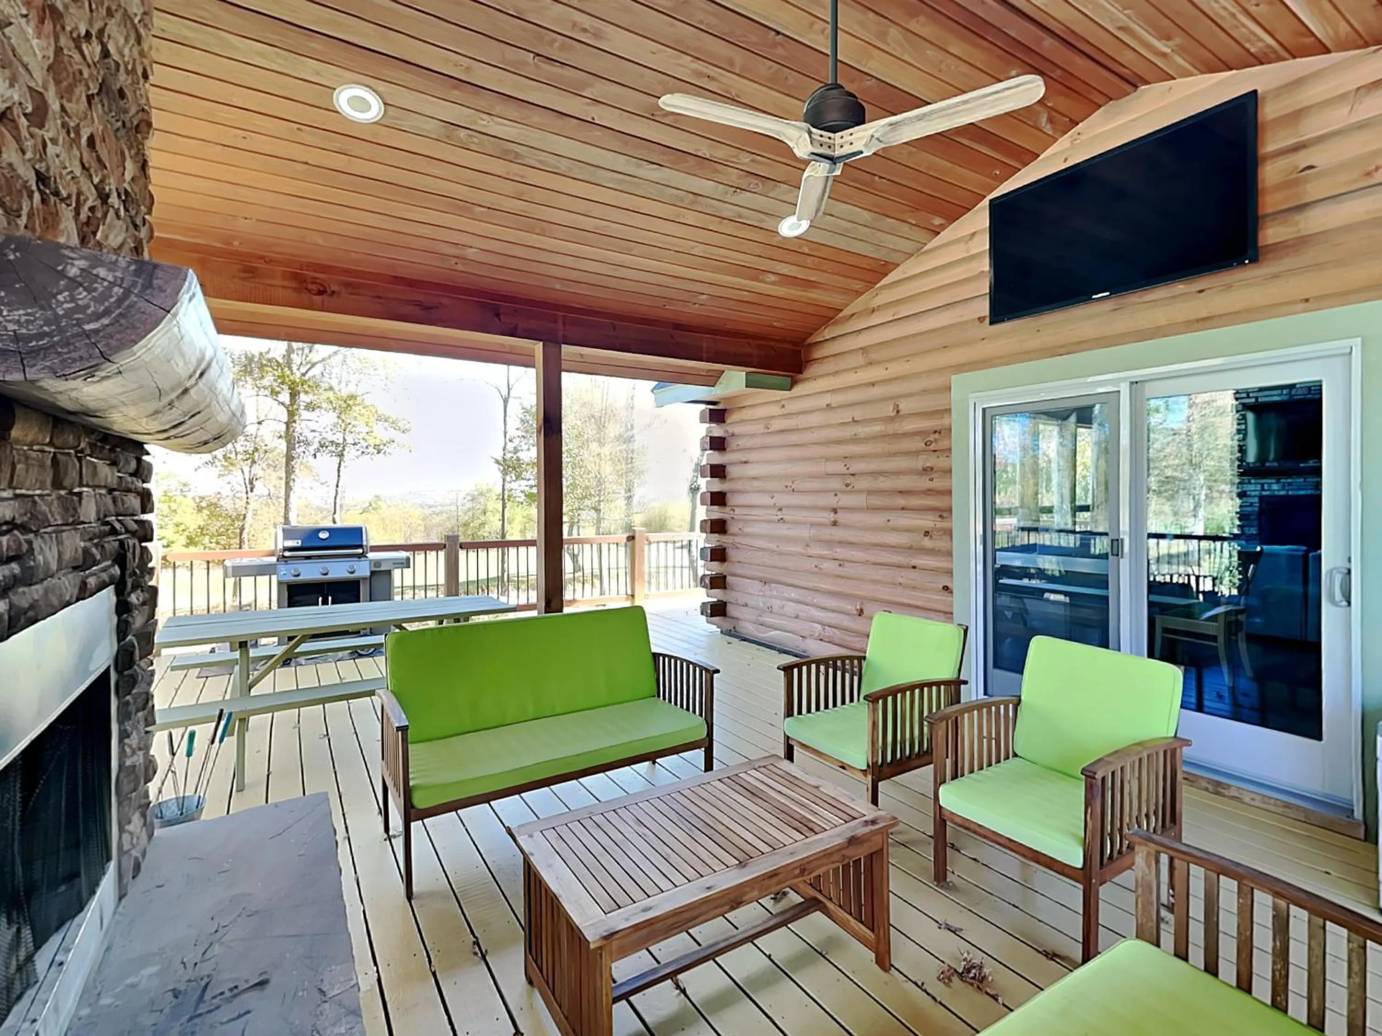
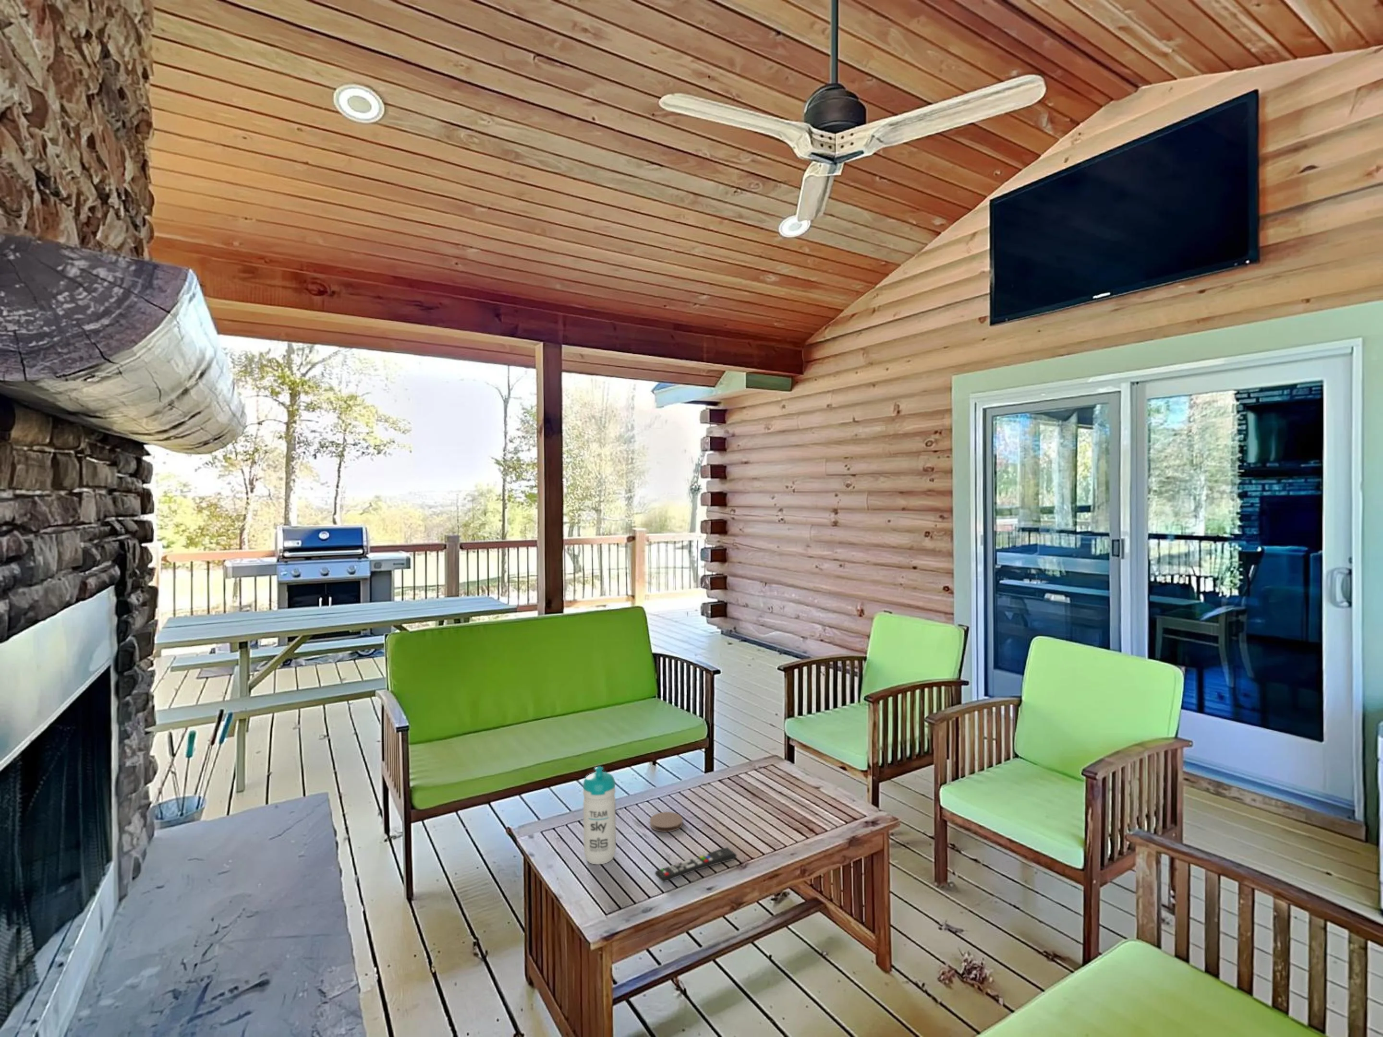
+ coaster (666, 821)
+ water bottle (599, 813)
+ remote control (697, 864)
